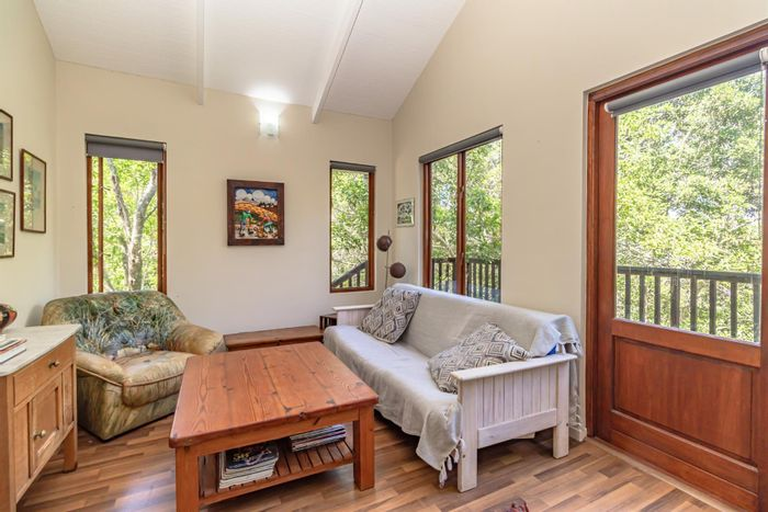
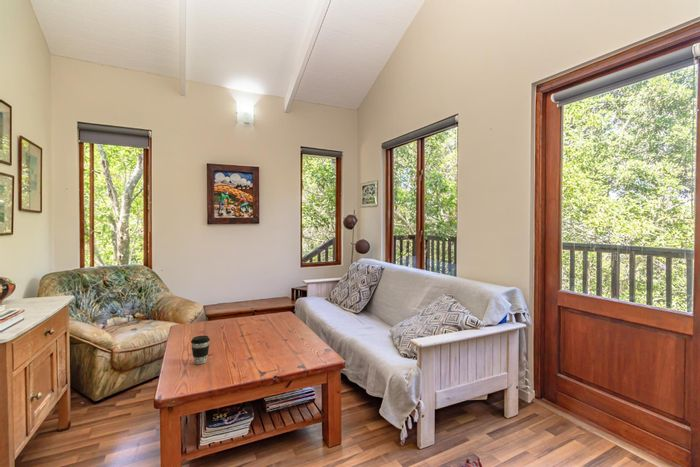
+ coffee cup (200, 349)
